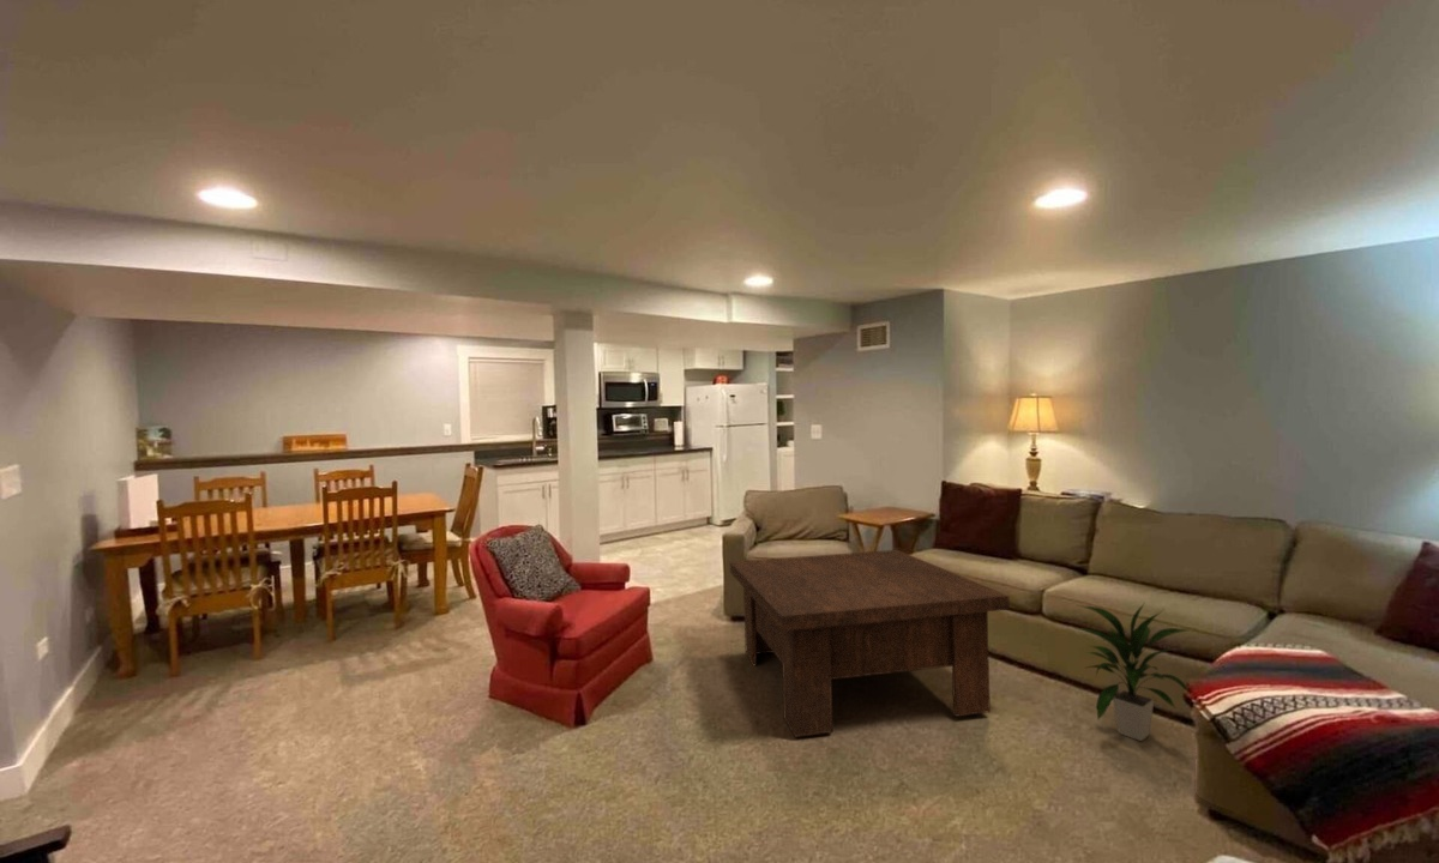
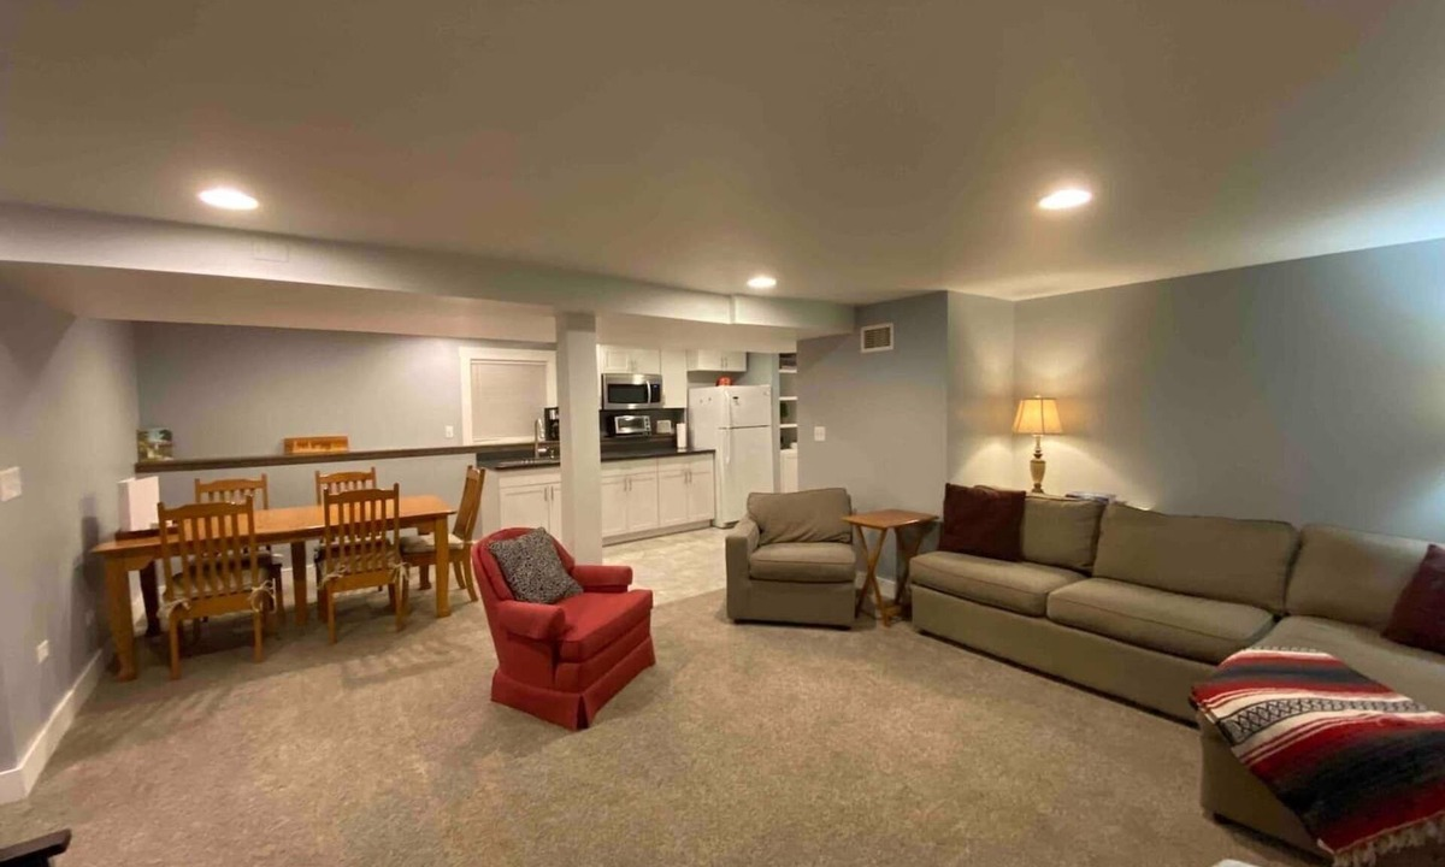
- coffee table (851, 628)
- indoor plant (1127, 666)
